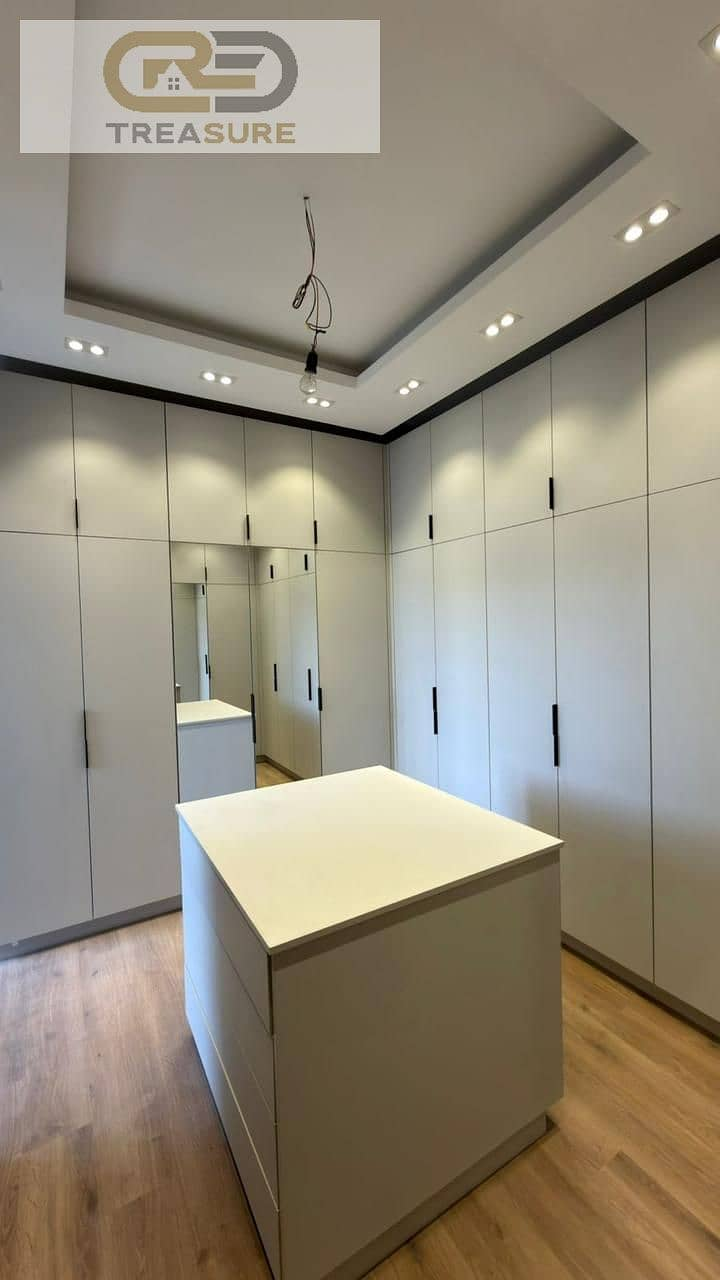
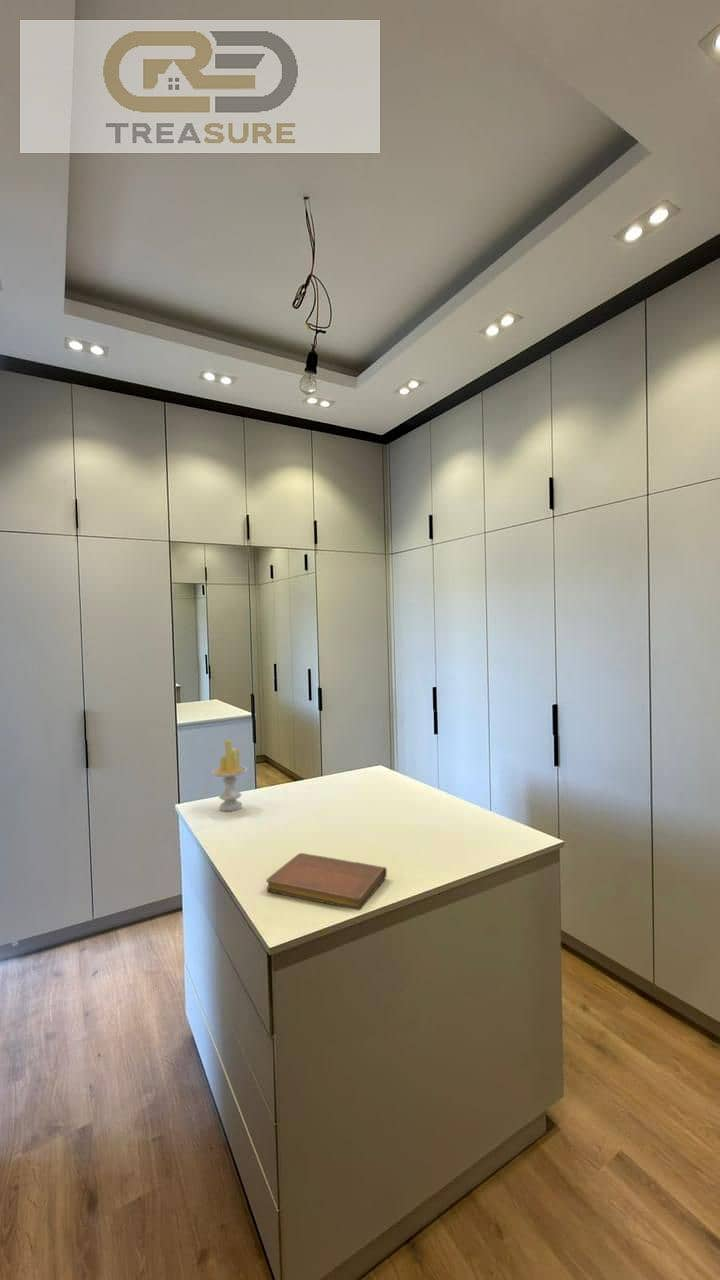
+ notebook (327, 878)
+ candle (229, 773)
